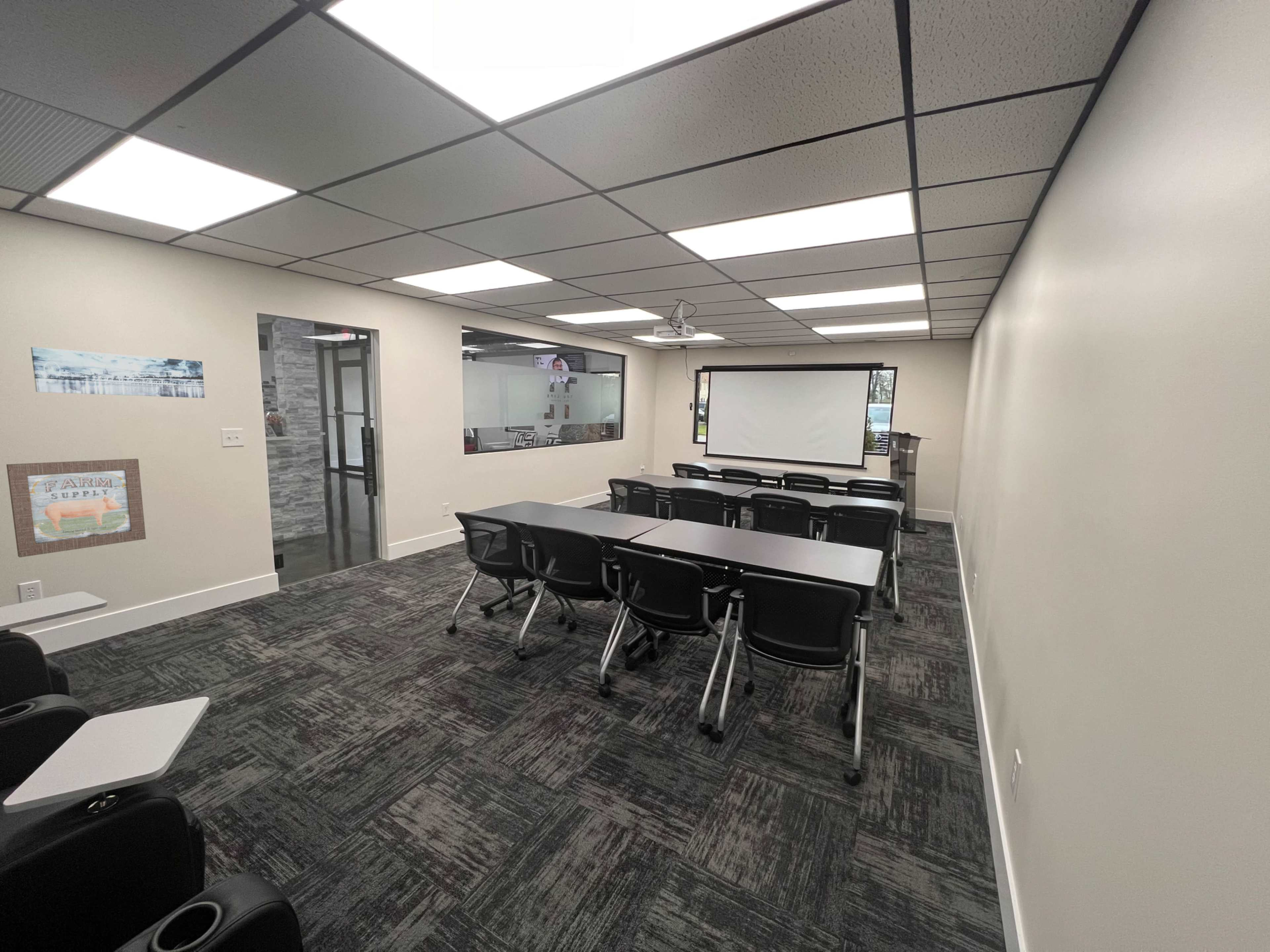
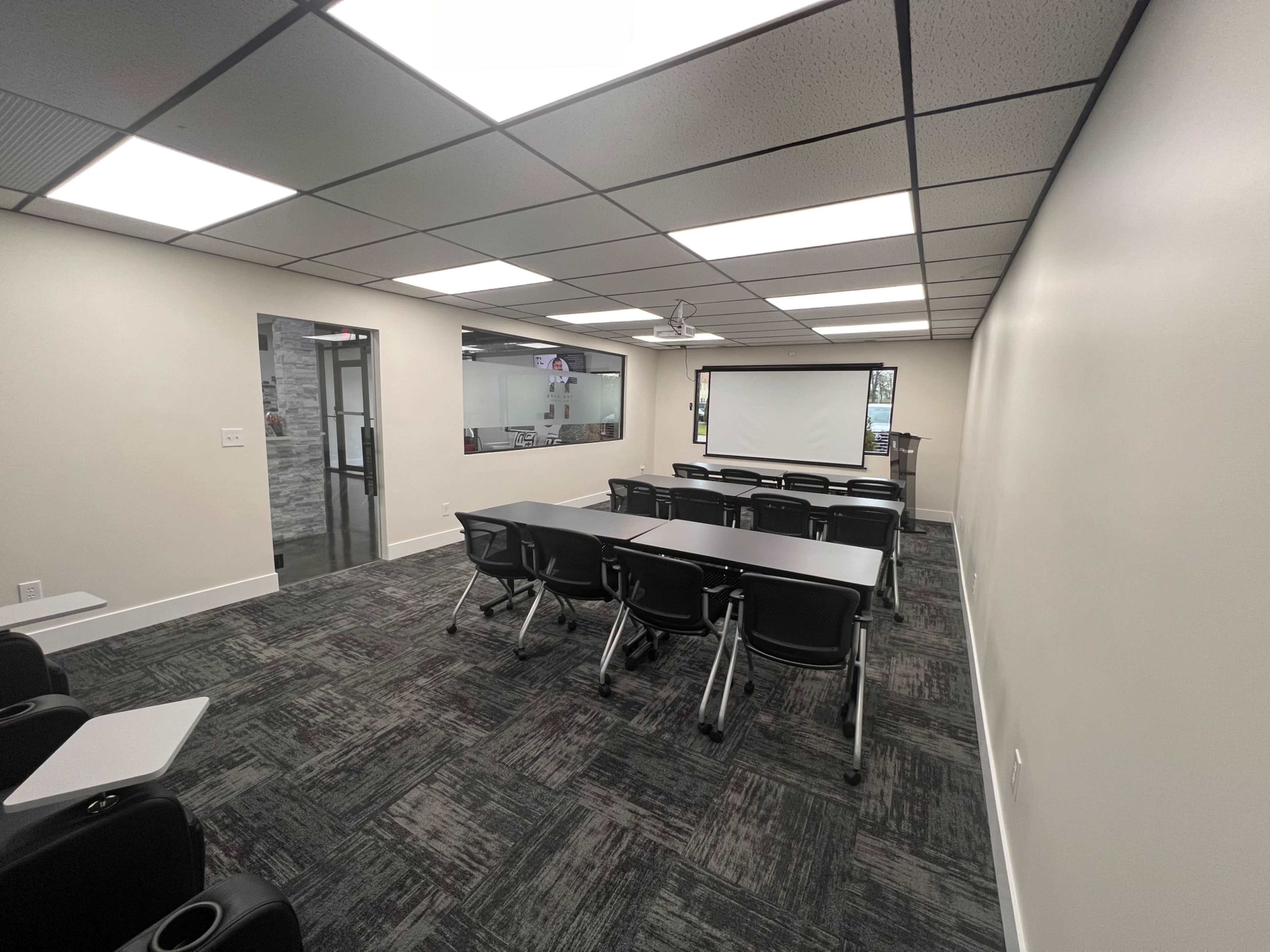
- wall art (127, 375)
- wall art (82, 504)
